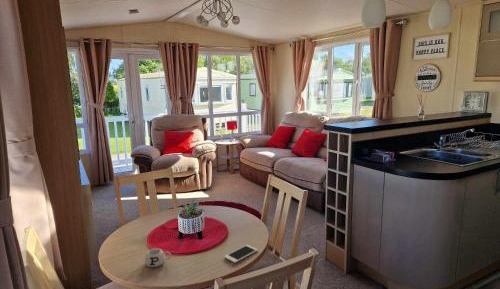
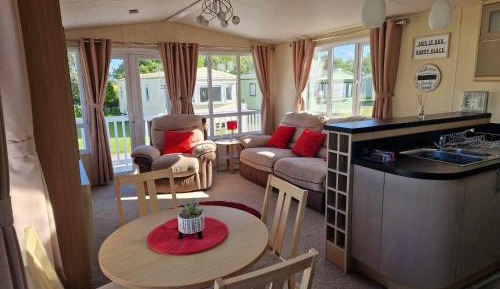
- cell phone (241, 253)
- mug (158, 256)
